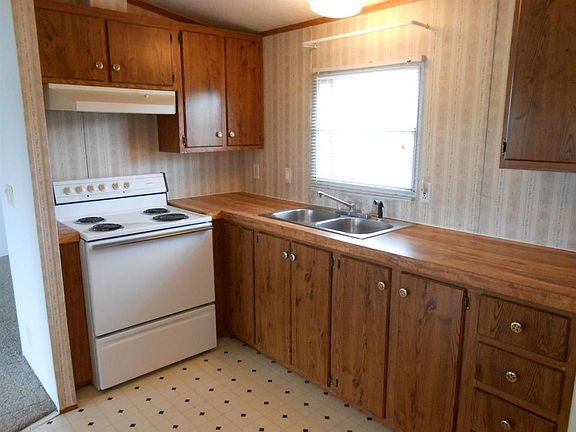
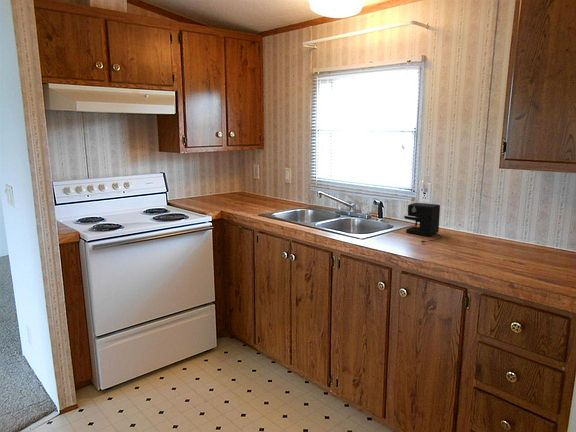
+ coffee maker (418, 221)
